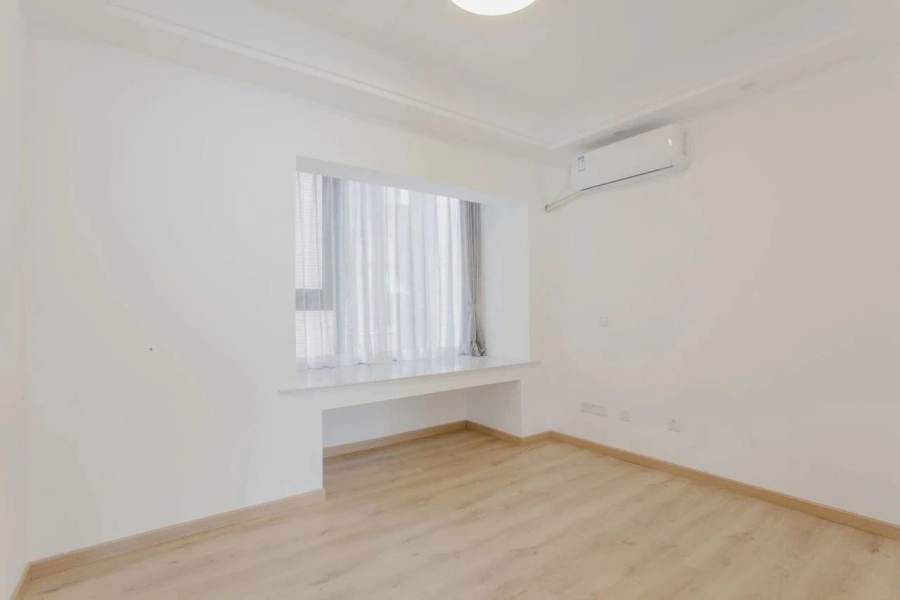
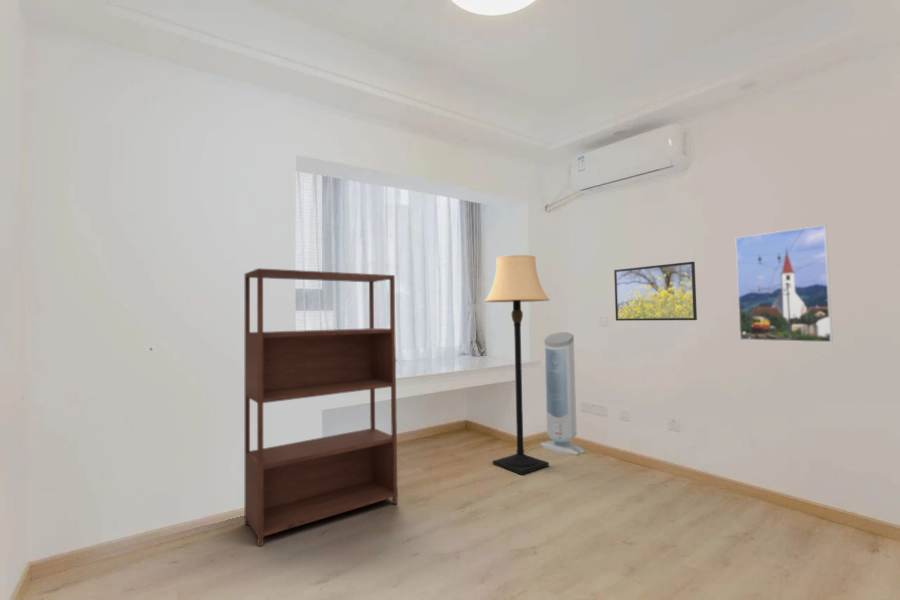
+ air purifier (560, 390)
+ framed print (780, 286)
+ lamp (518, 360)
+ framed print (652, 293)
+ bookshelf (323, 392)
